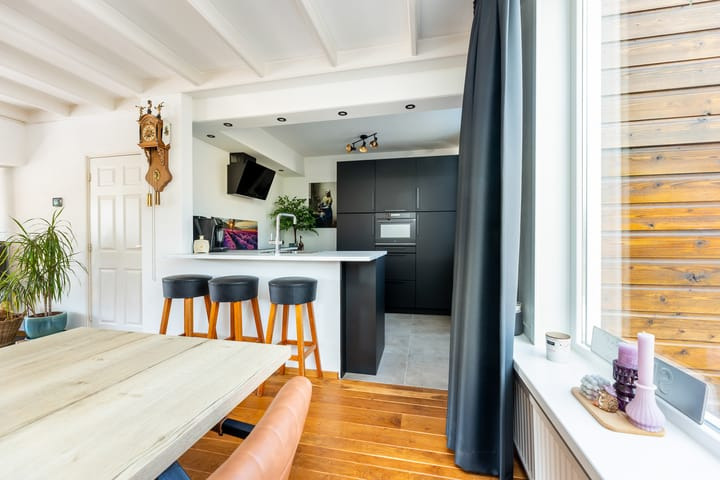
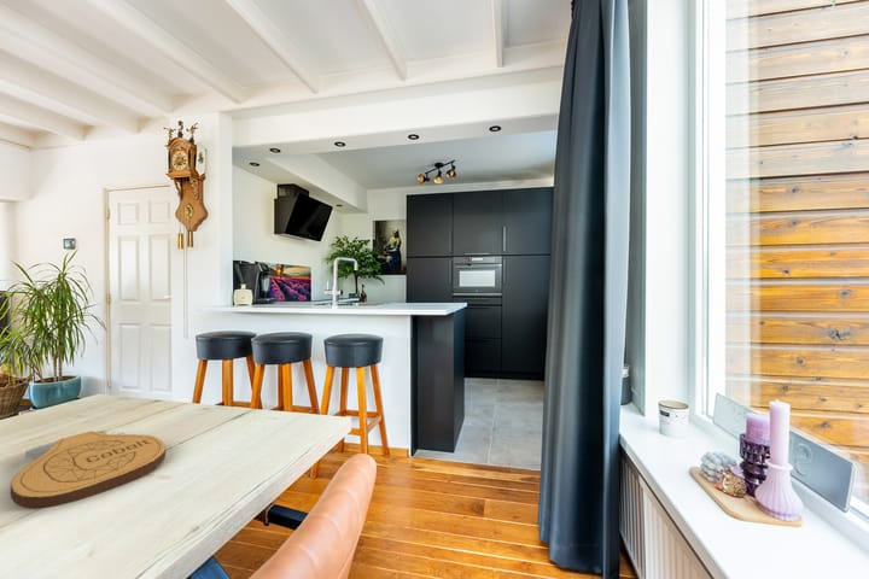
+ key chain (83, 452)
